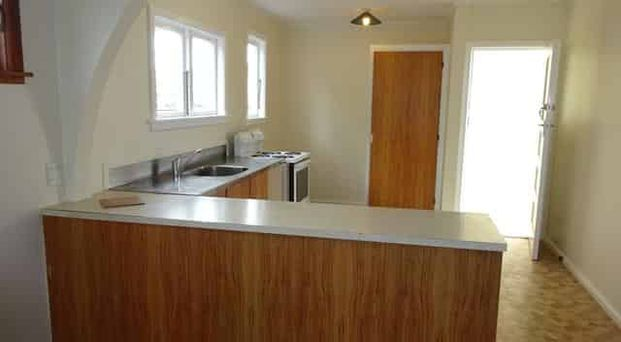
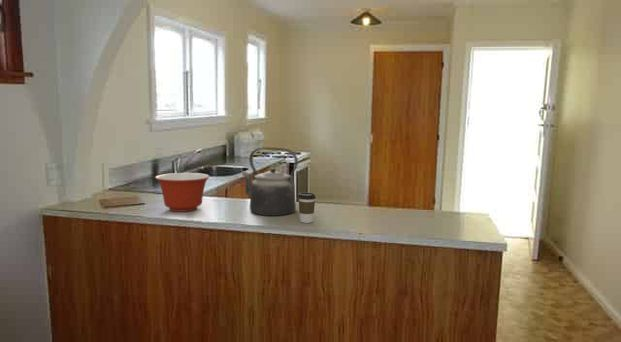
+ kettle (268, 179)
+ coffee cup (306, 207)
+ mixing bowl (183, 192)
